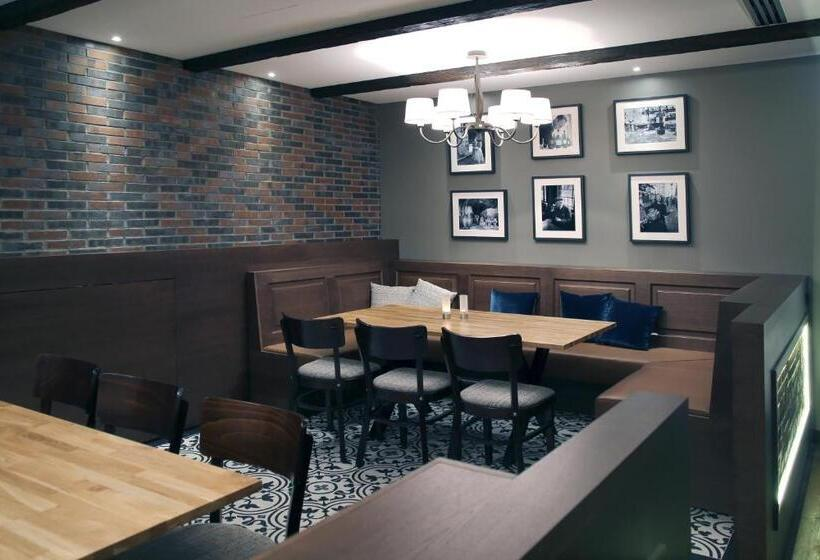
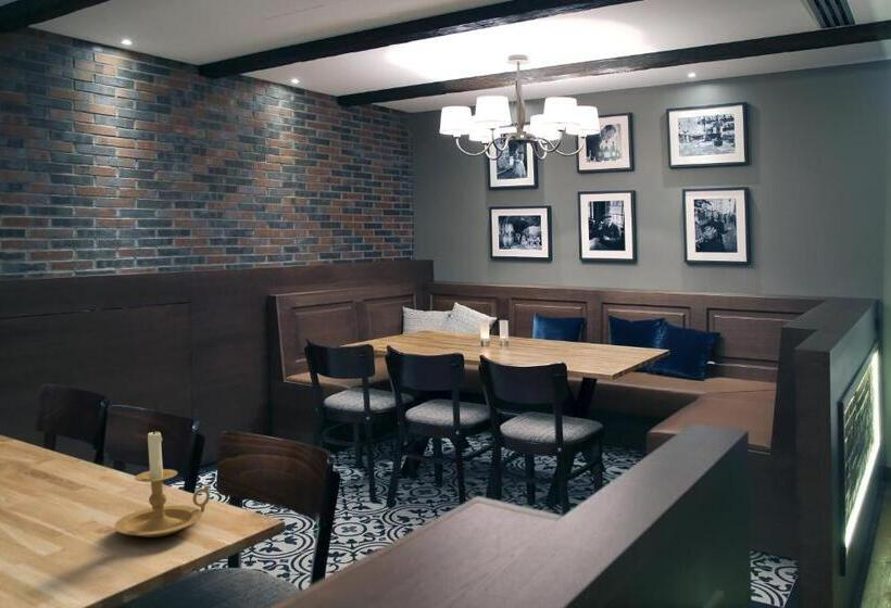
+ candle holder (156, 479)
